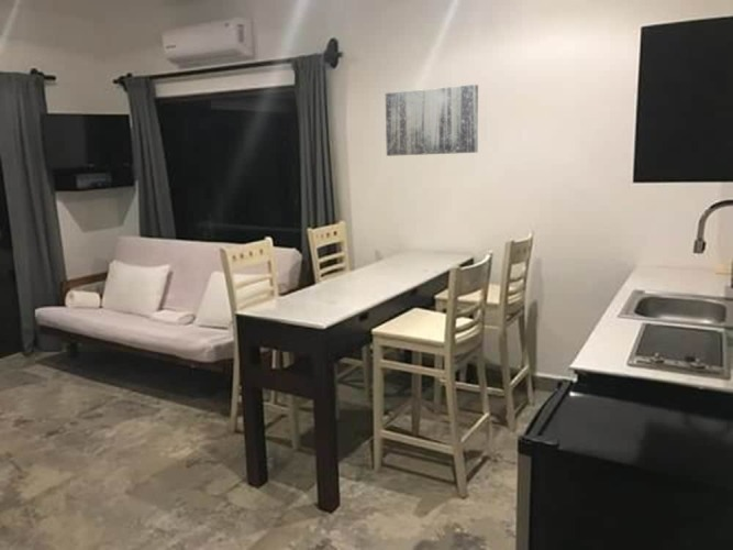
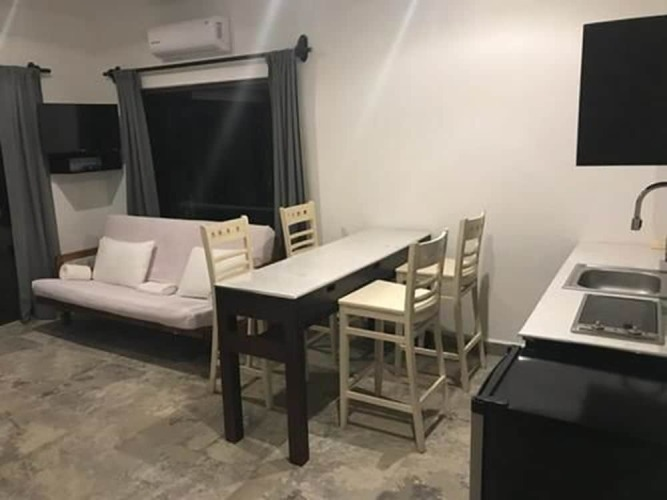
- wall art (430, 121)
